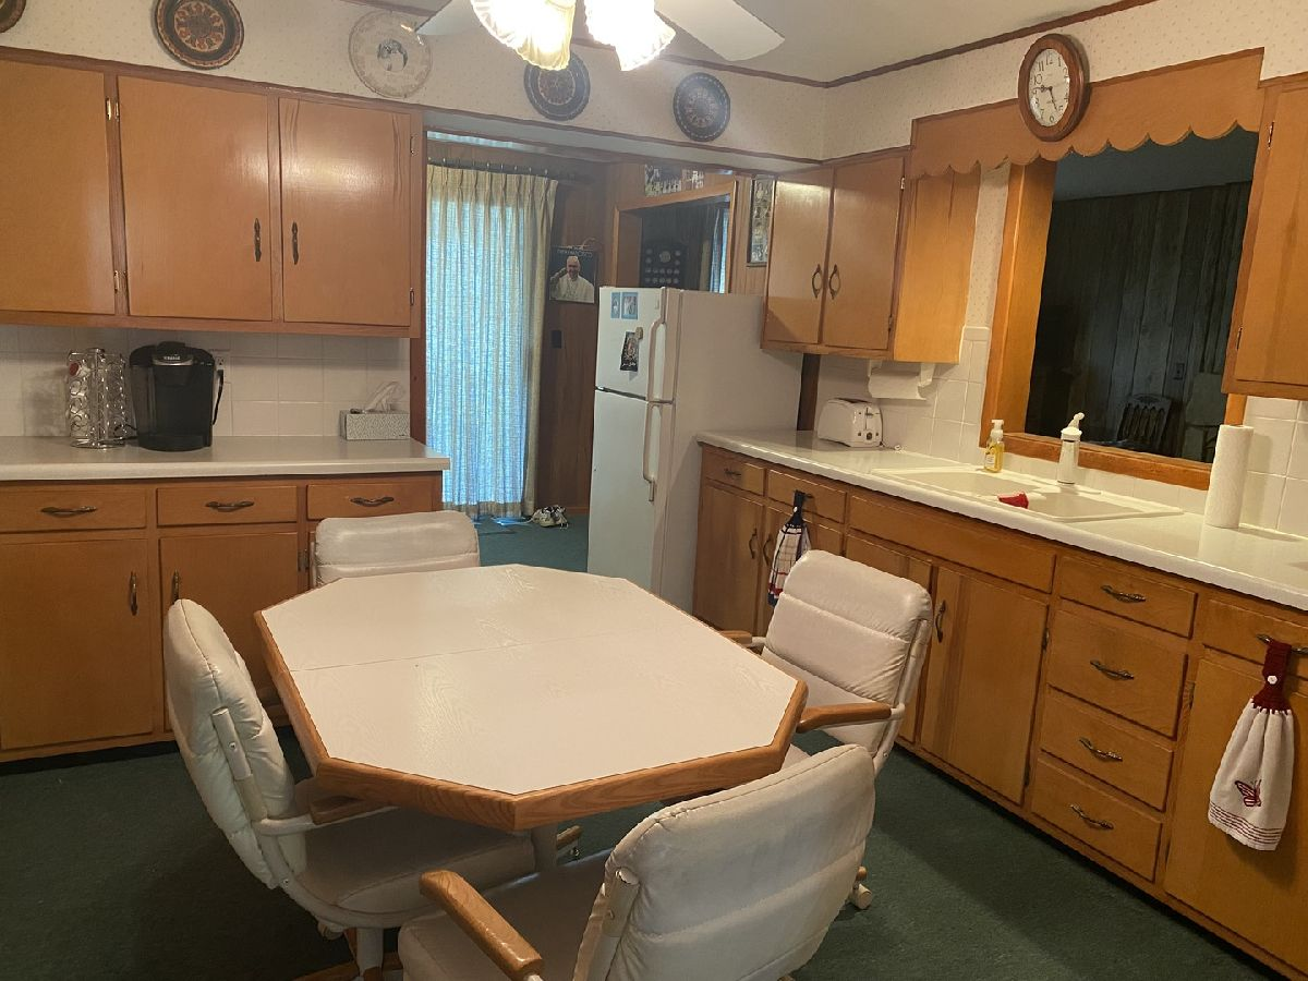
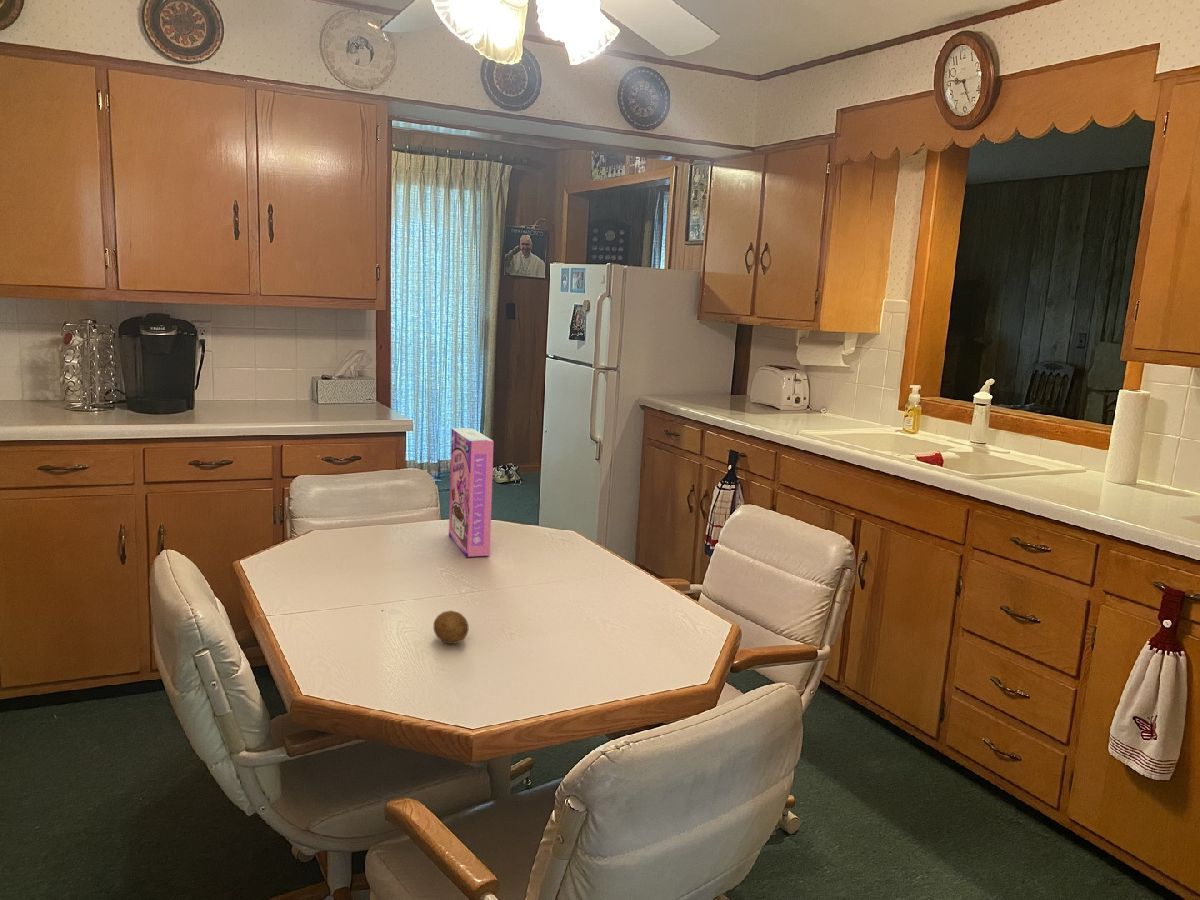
+ cereal box (470, 489)
+ fruit (450, 627)
